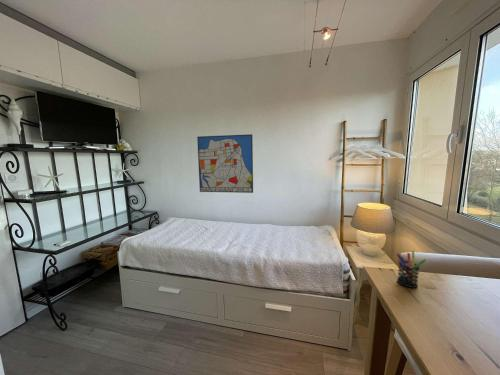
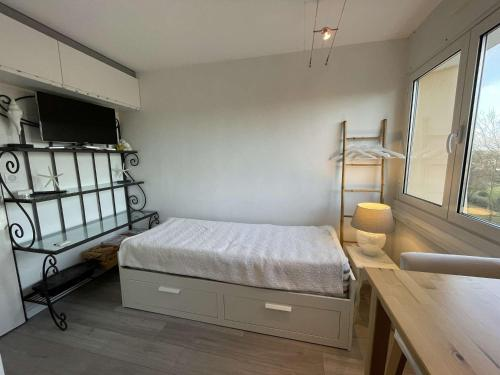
- wall art (224, 164)
- pen holder (410, 268)
